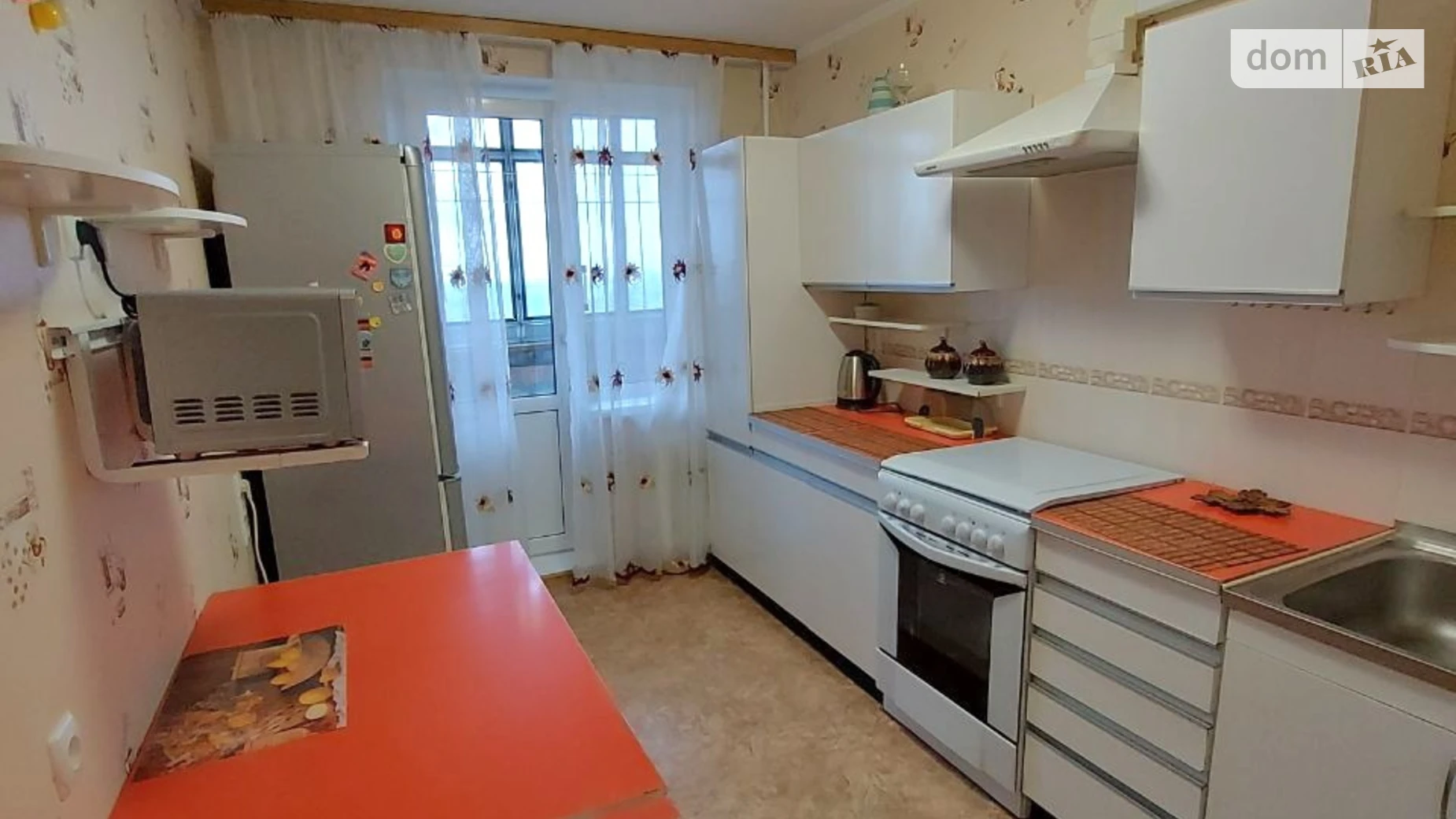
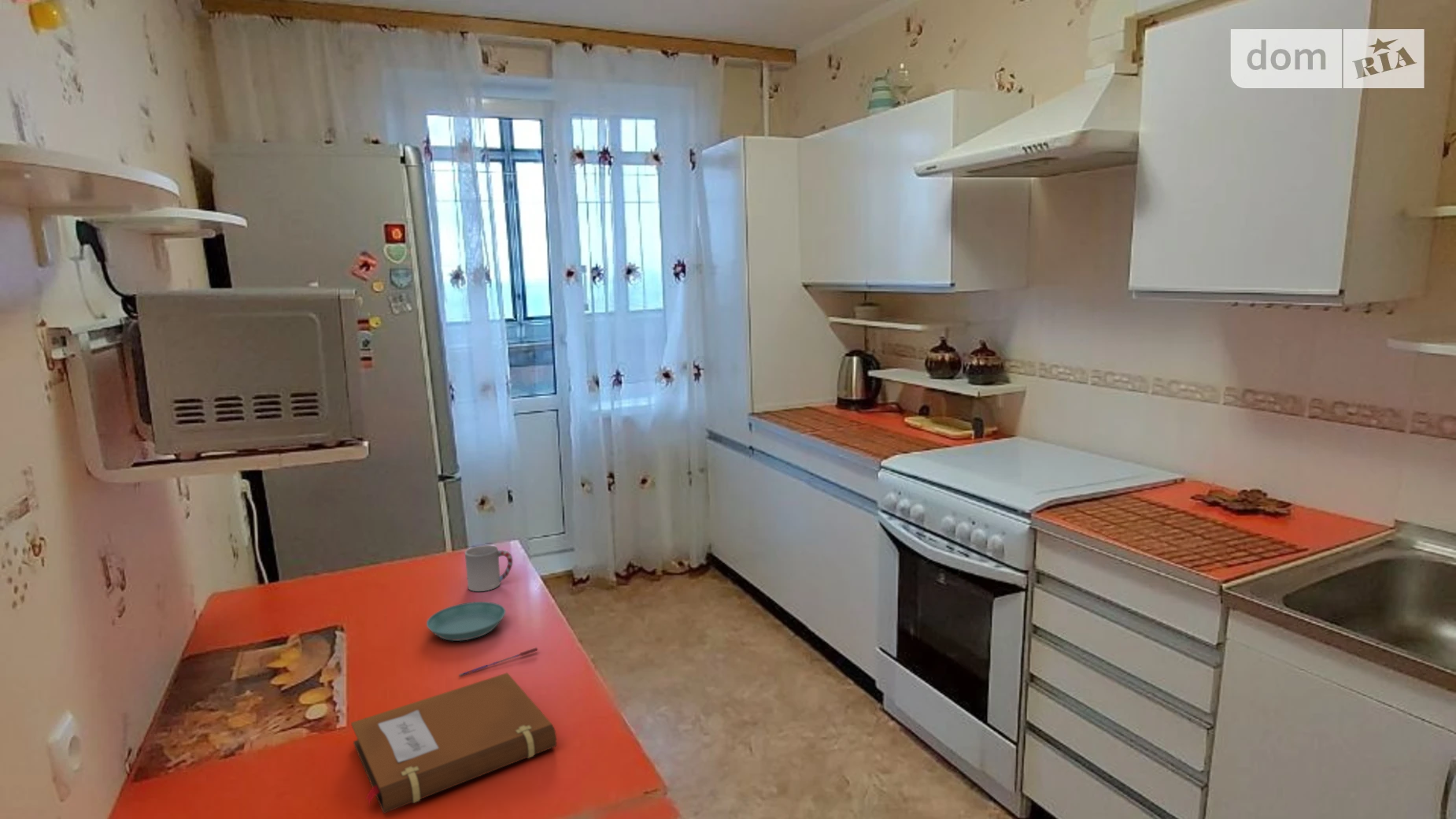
+ pen (498, 661)
+ notebook (449, 737)
+ saucer (467, 622)
+ cup (490, 567)
